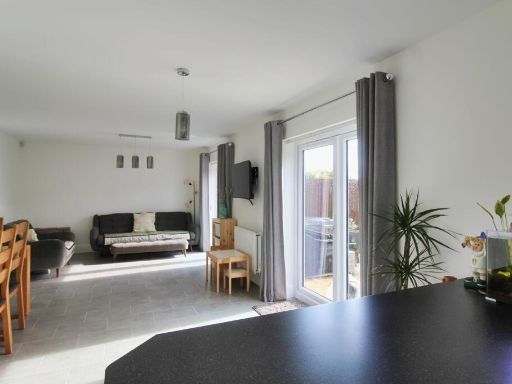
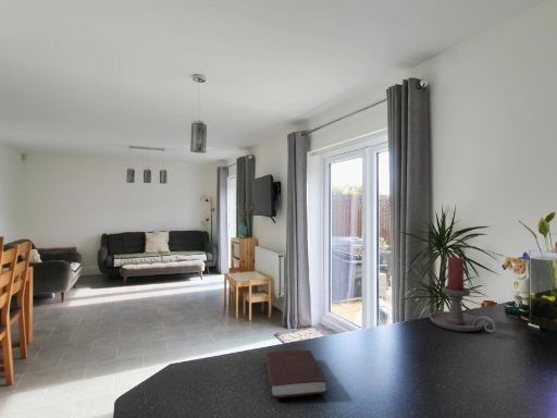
+ book (293, 370)
+ candle holder (462, 291)
